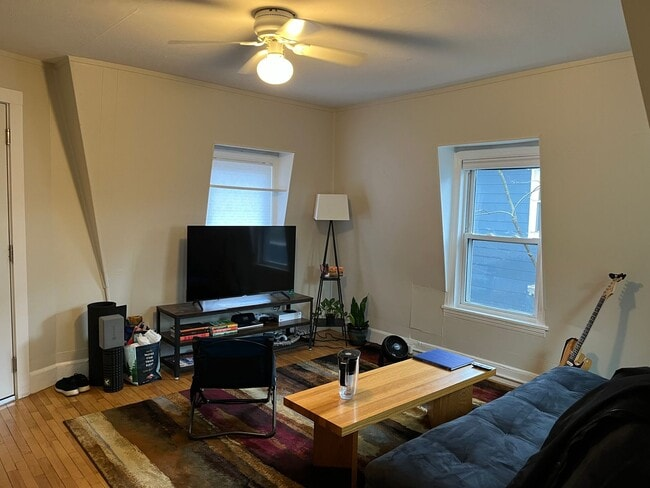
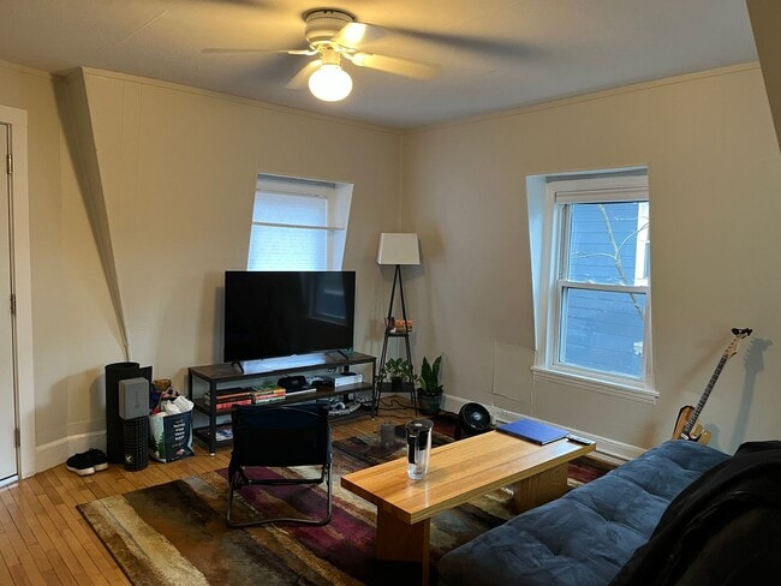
+ lantern (377, 430)
